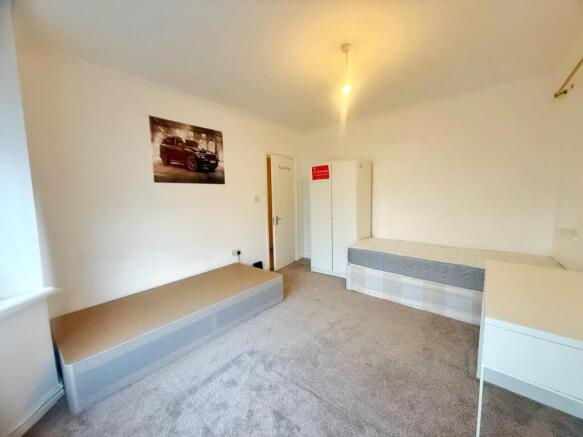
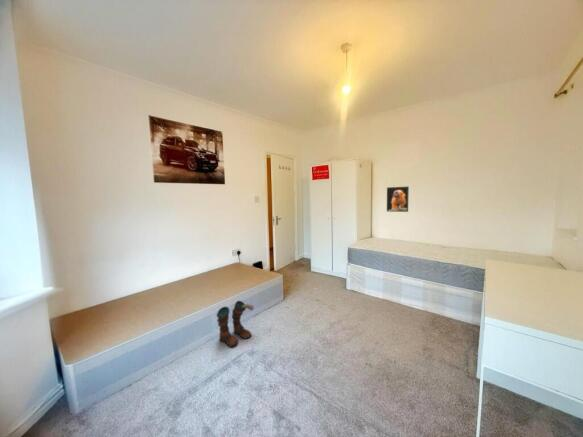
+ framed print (397, 199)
+ boots (237, 319)
